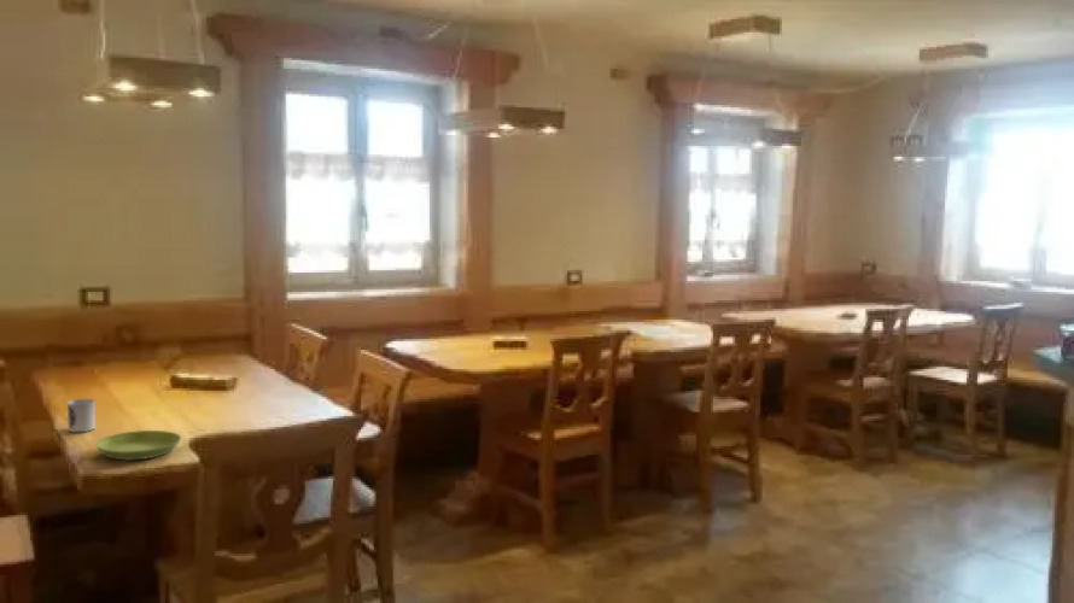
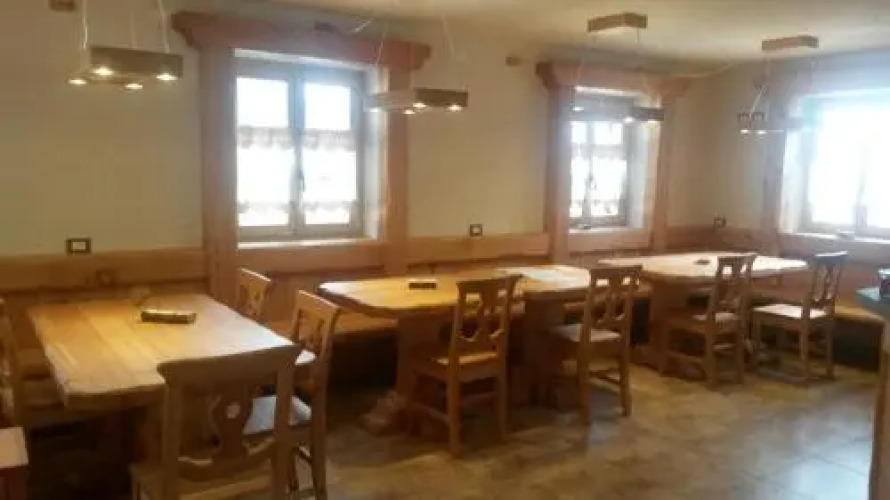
- cup (80, 414)
- saucer (139, 445)
